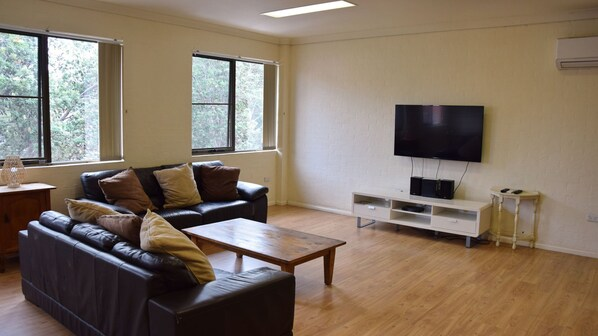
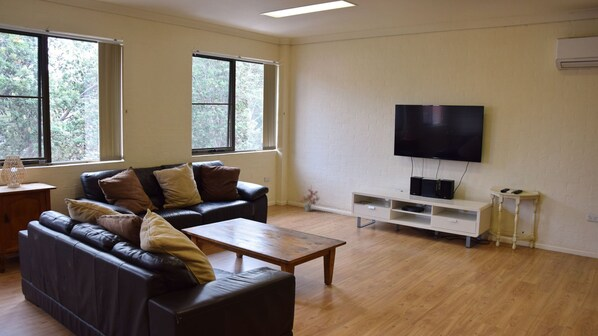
+ potted plant (309, 197)
